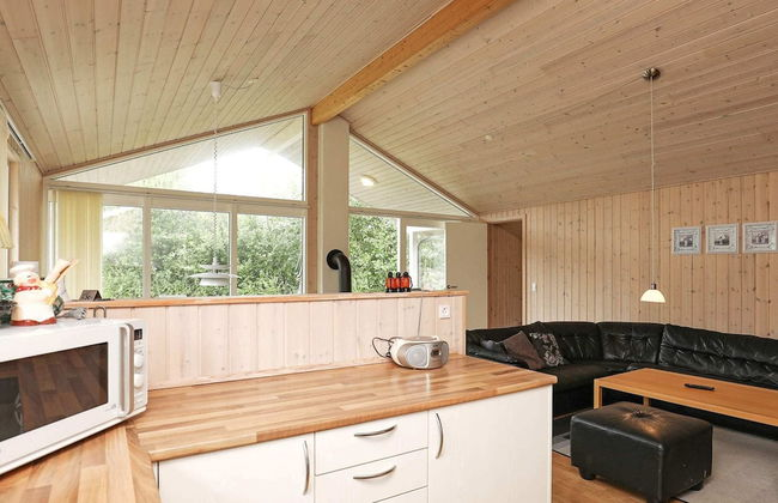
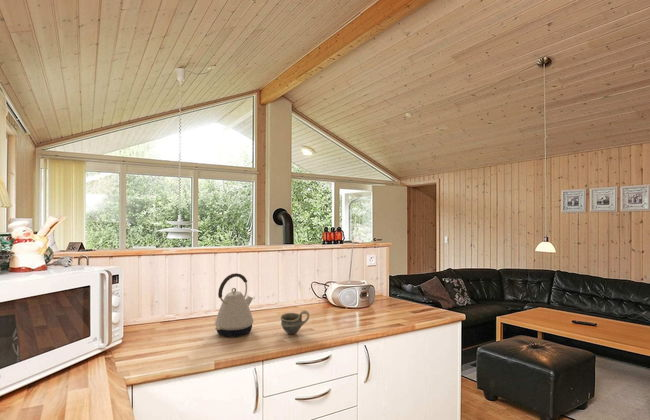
+ kettle (235, 302)
+ cup (293, 321)
